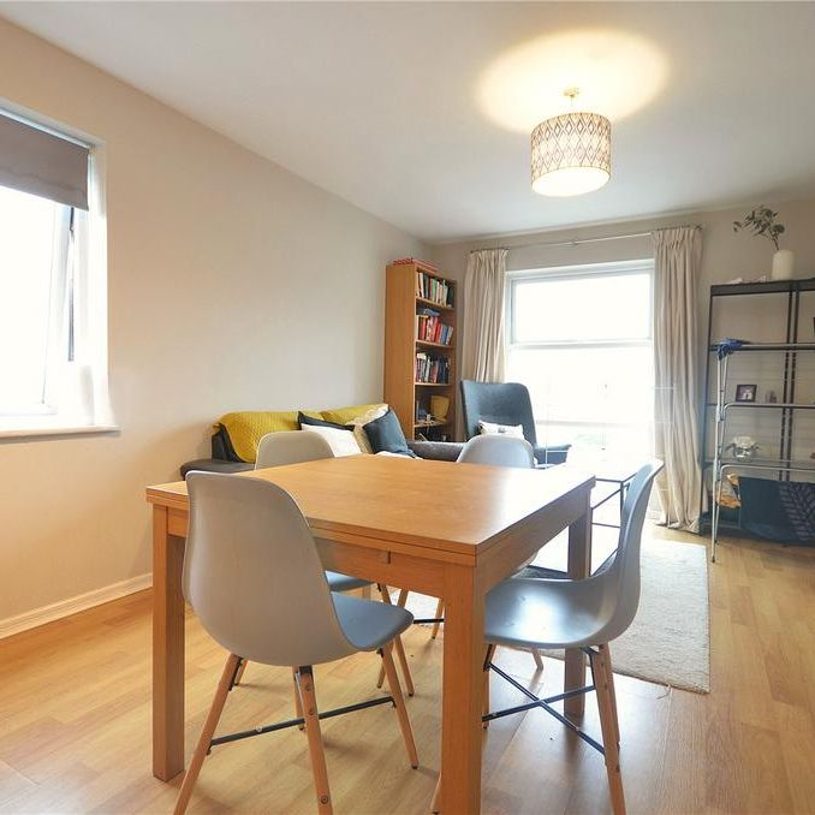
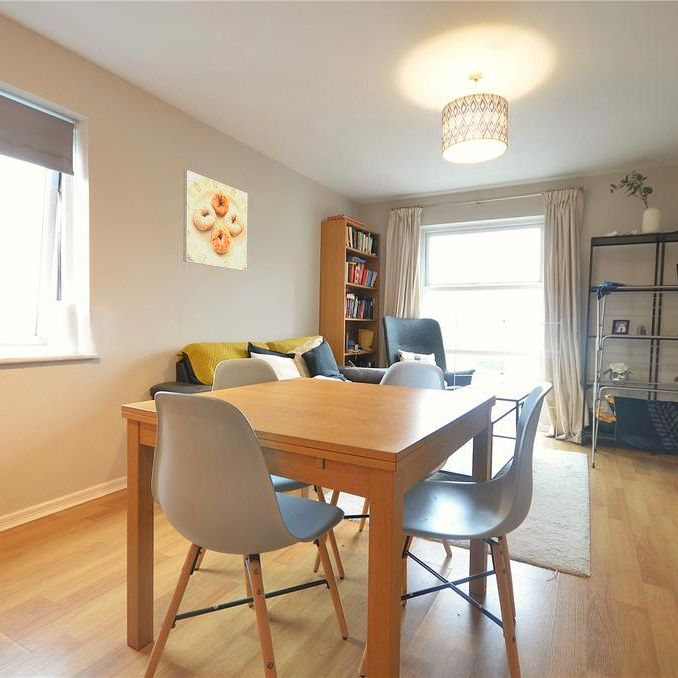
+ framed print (217, 224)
